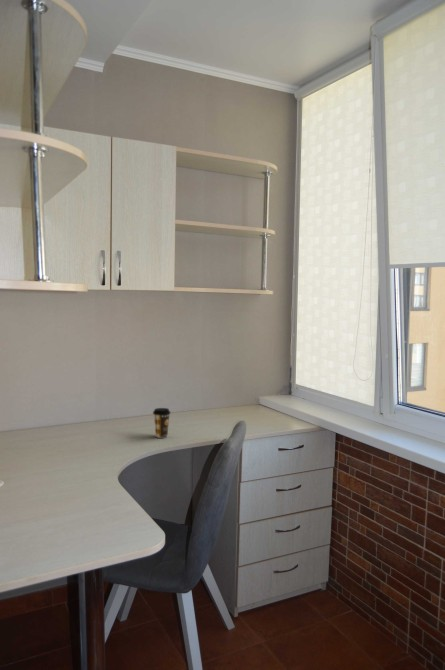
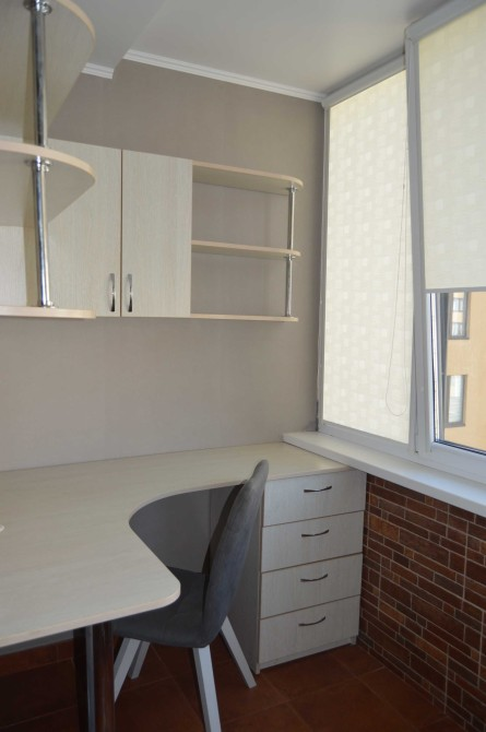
- coffee cup (161, 422)
